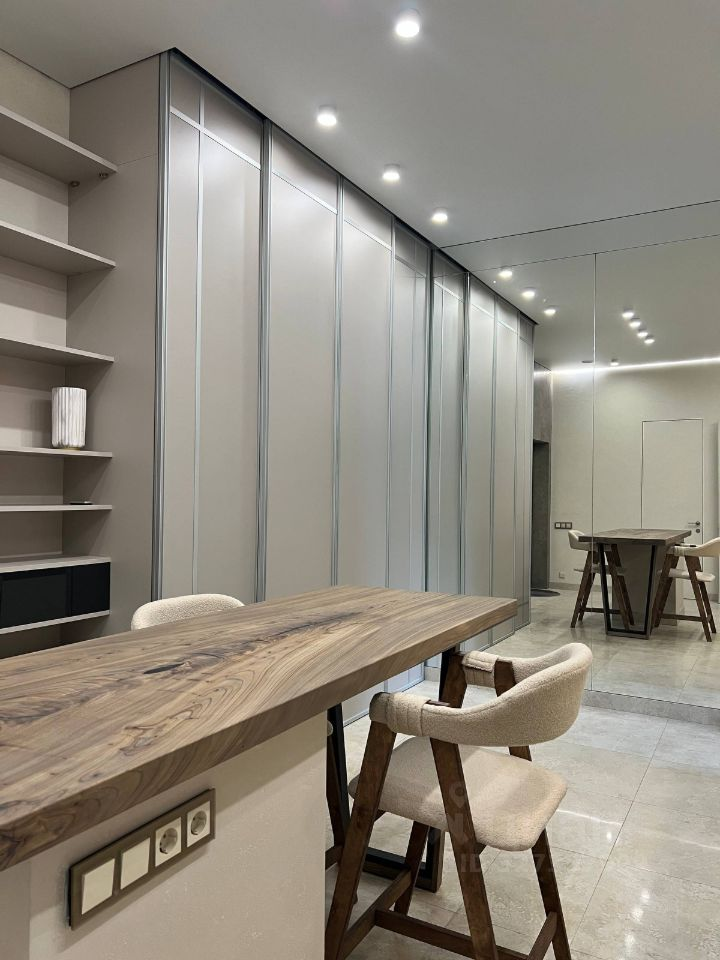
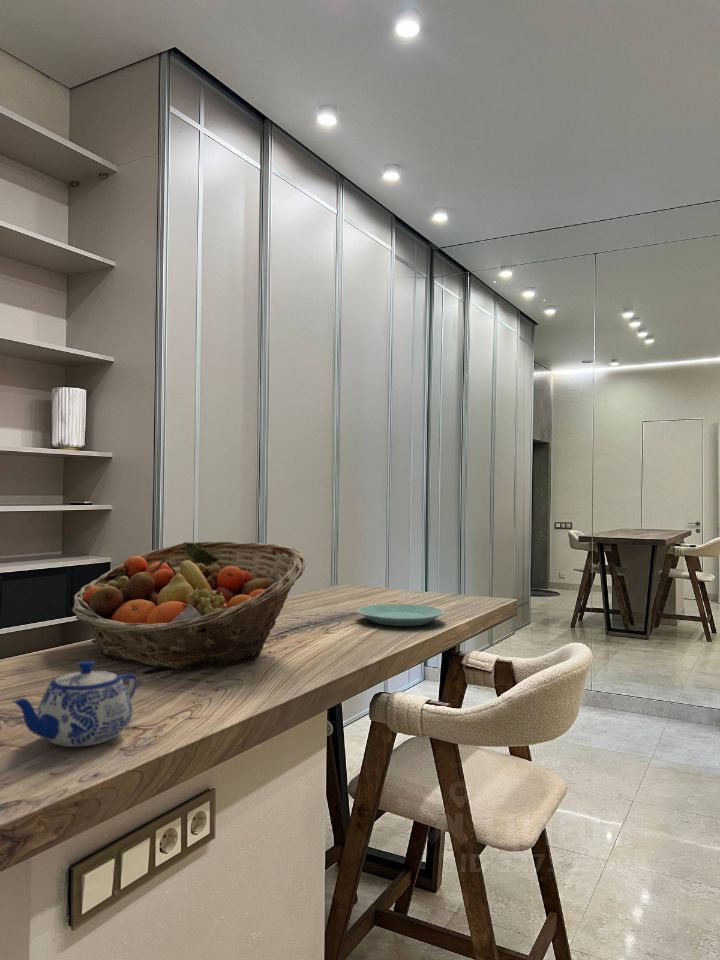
+ fruit basket (190, 597)
+ plate (400, 615)
+ teapot (79, 701)
